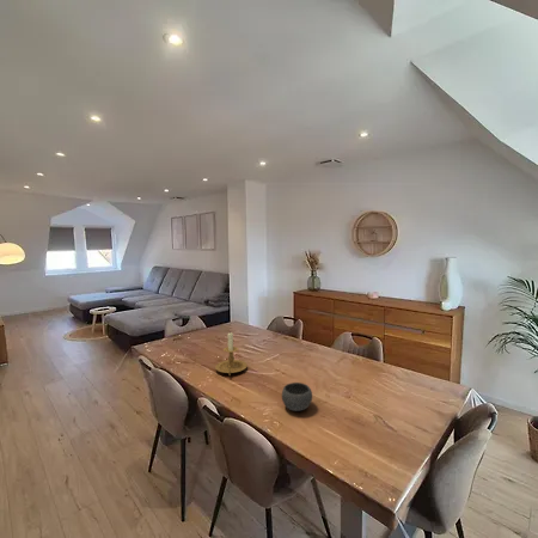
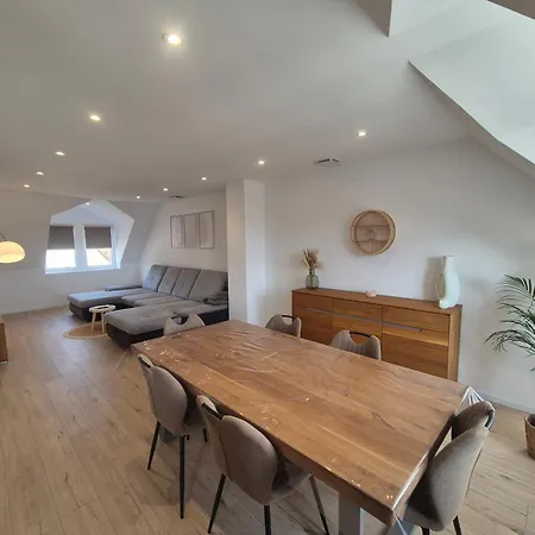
- bowl (296, 397)
- candle holder (231, 350)
